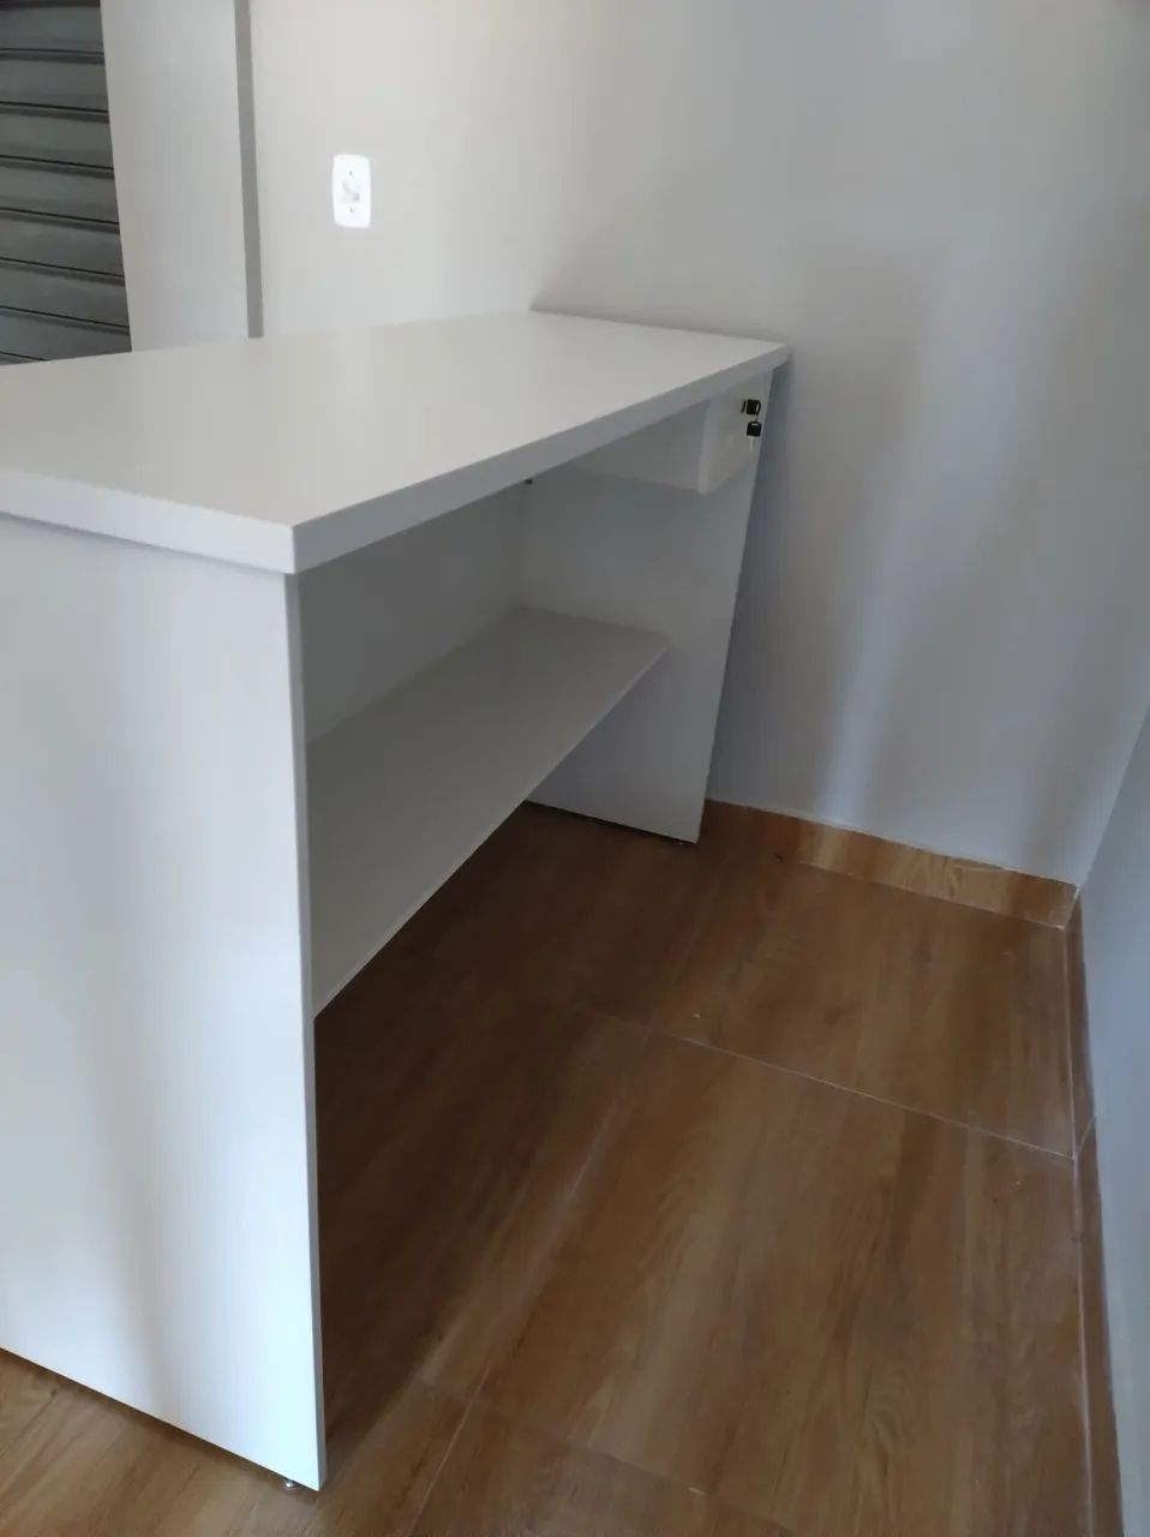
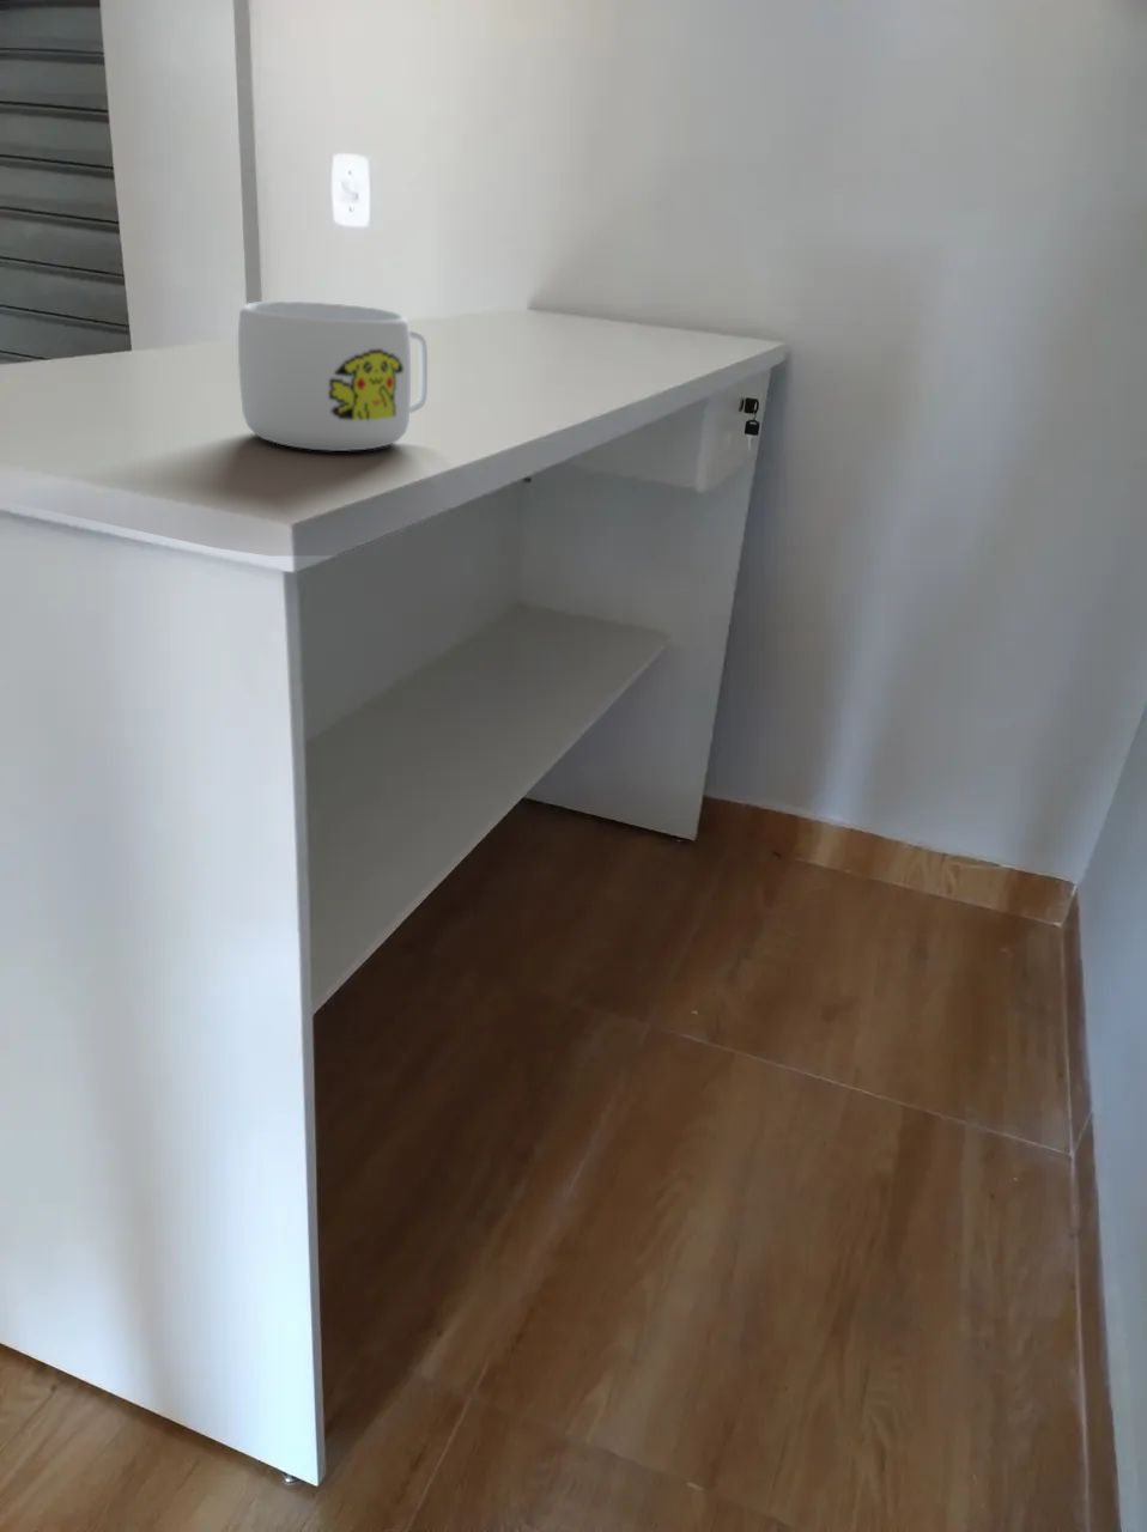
+ mug (328, 375)
